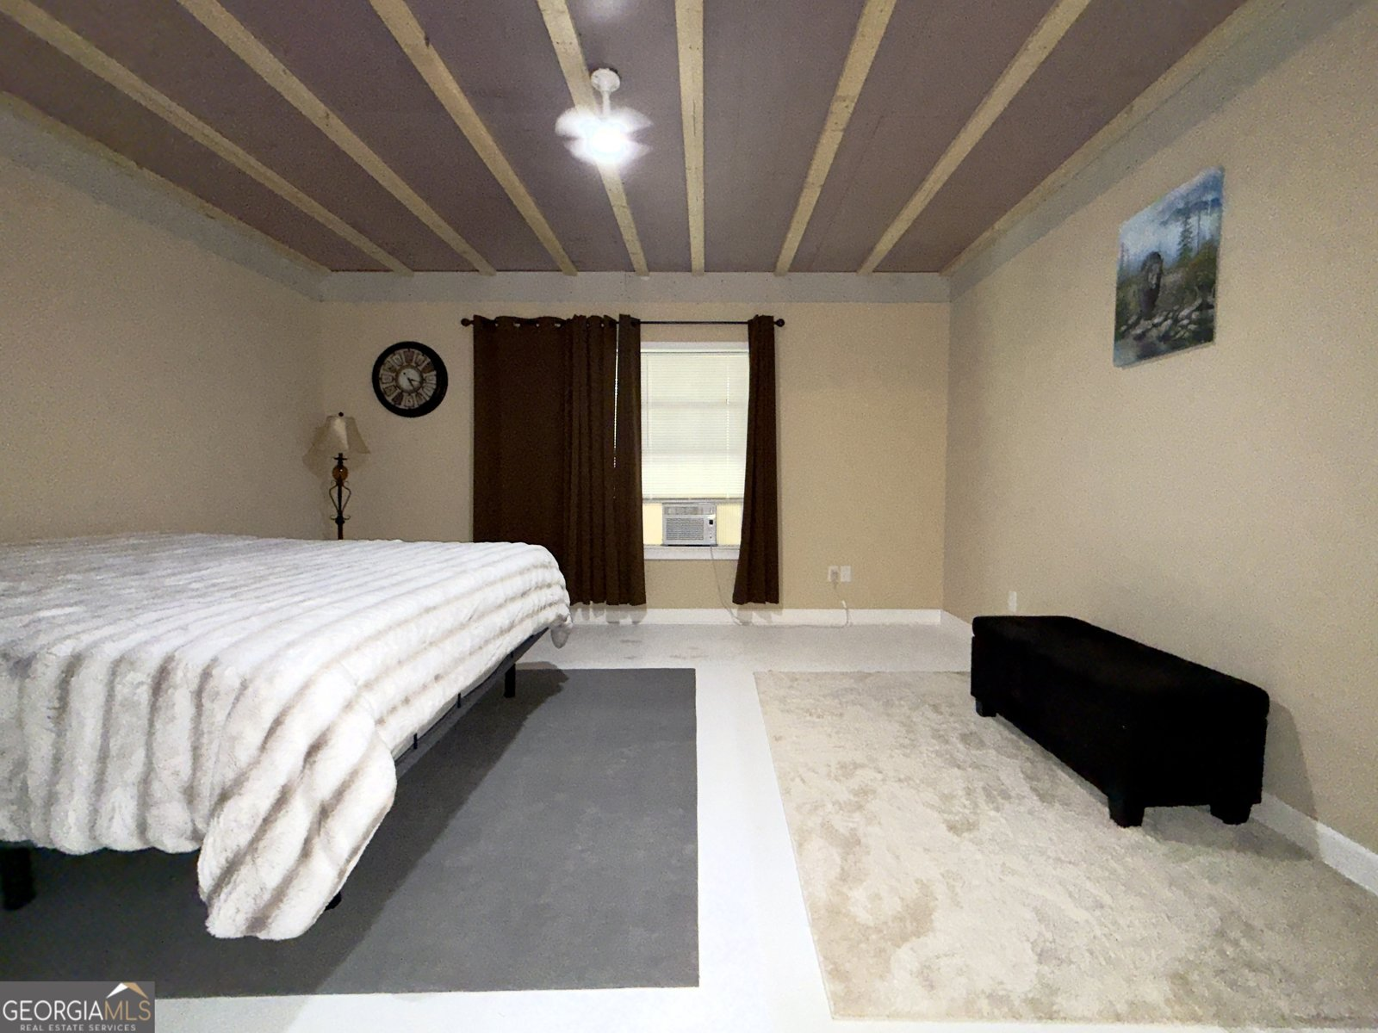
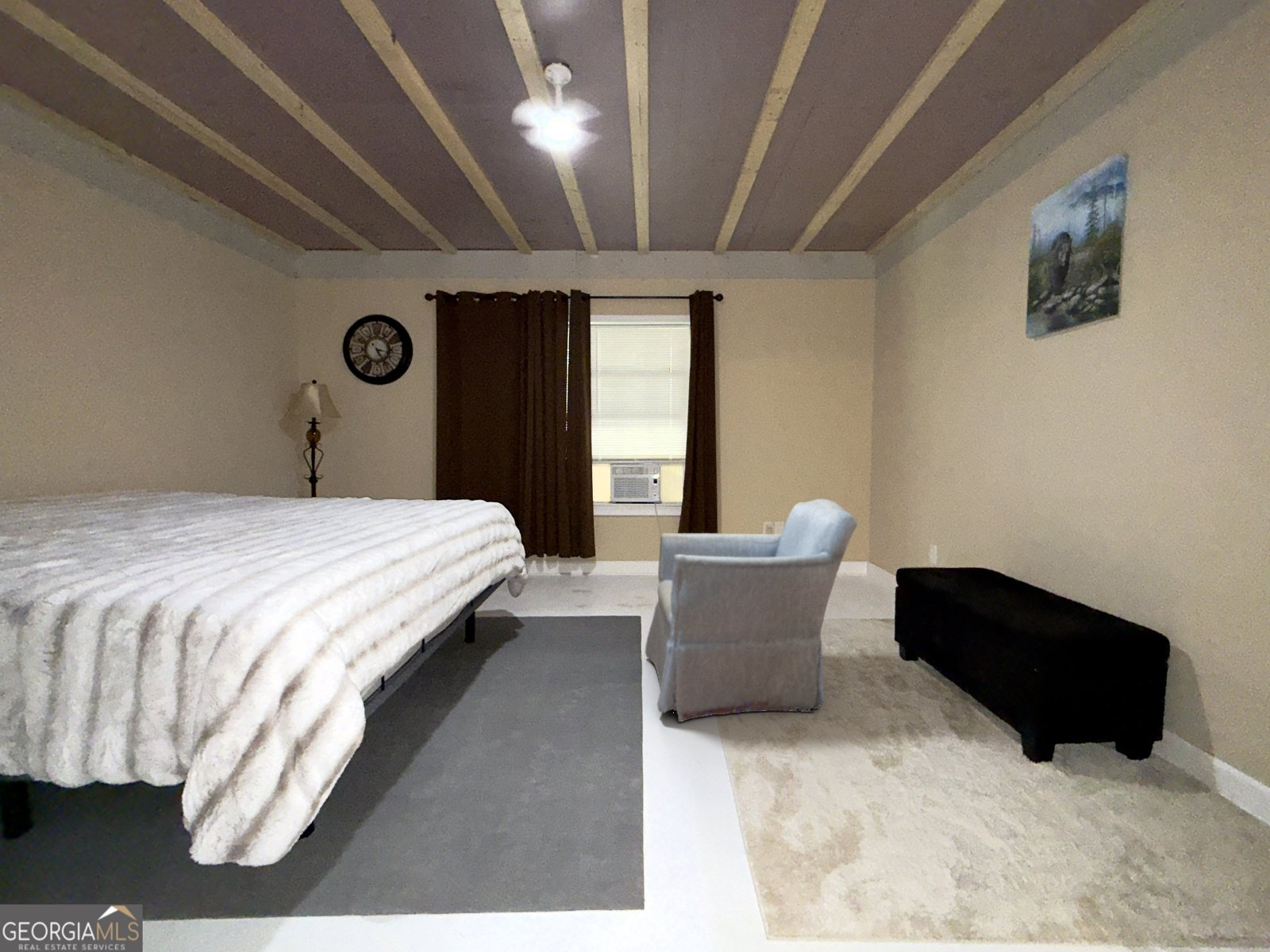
+ armchair (741, 592)
